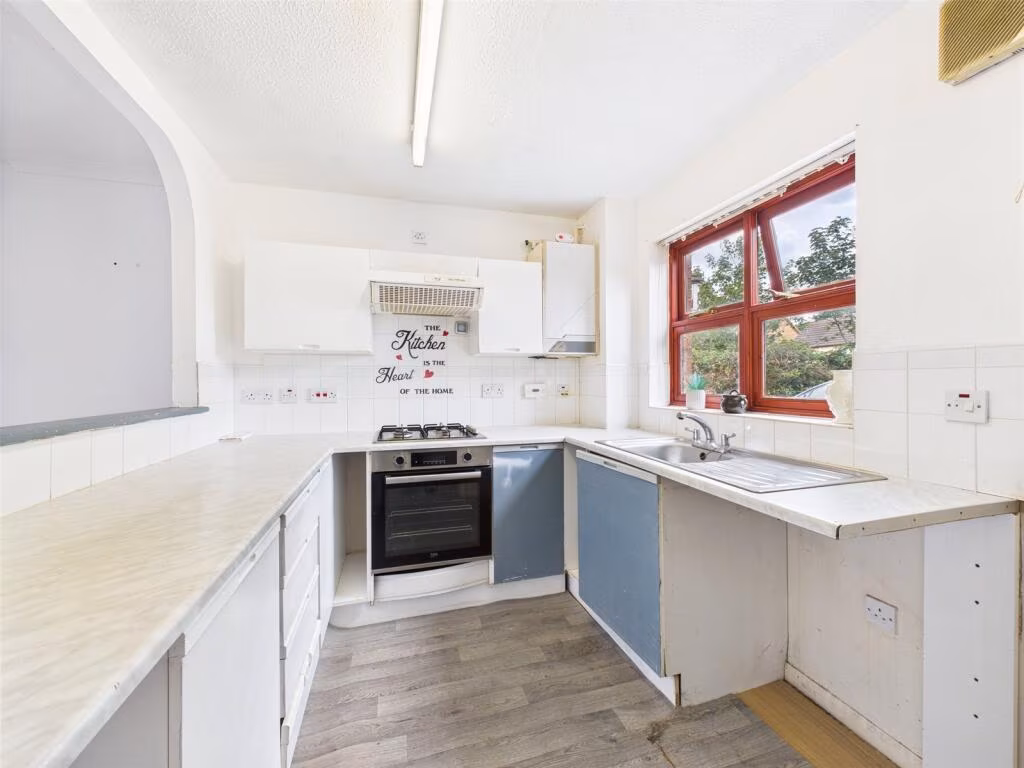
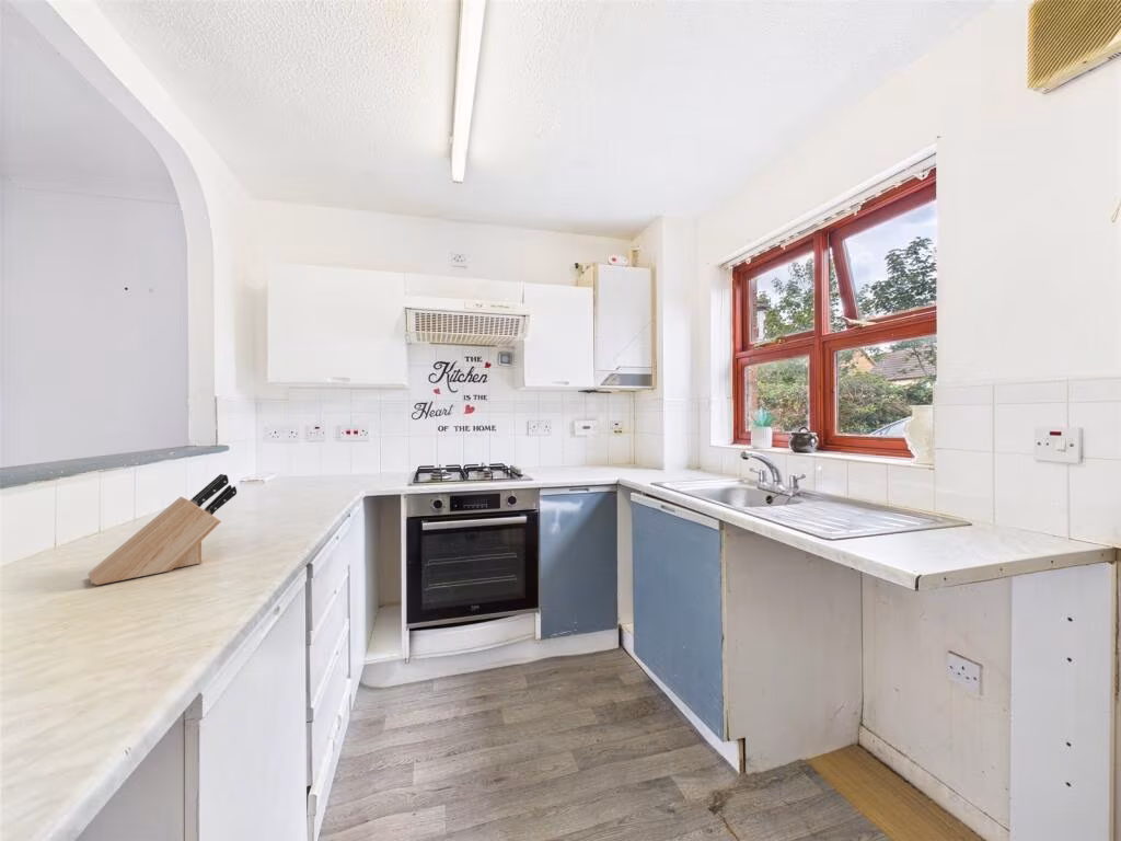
+ knife block (169, 521)
